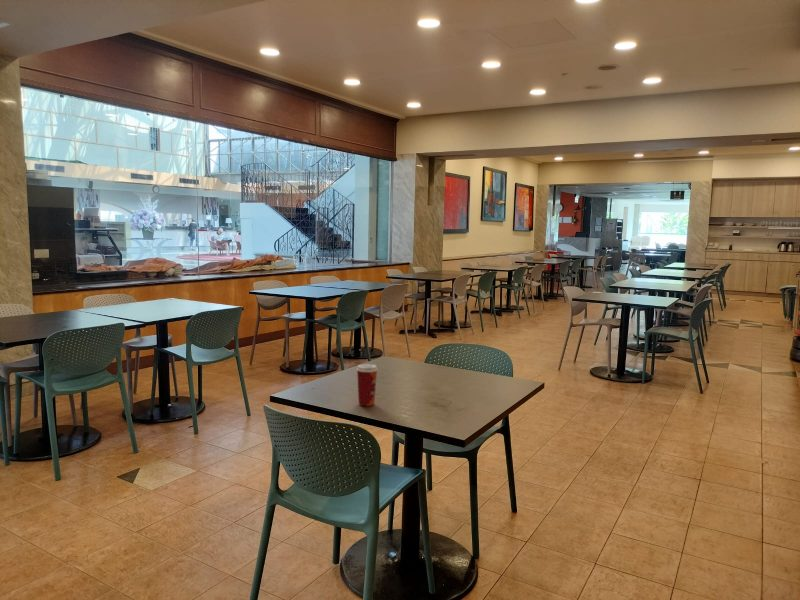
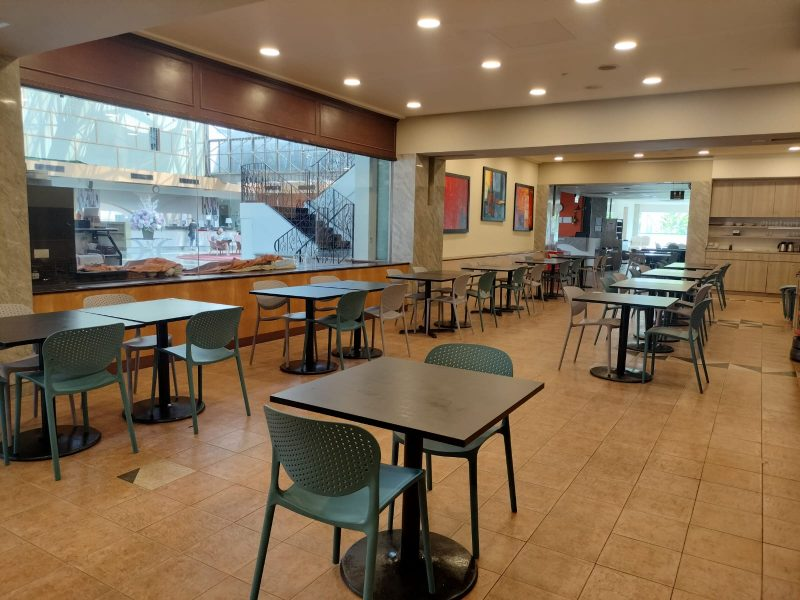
- paper cup (366, 384)
